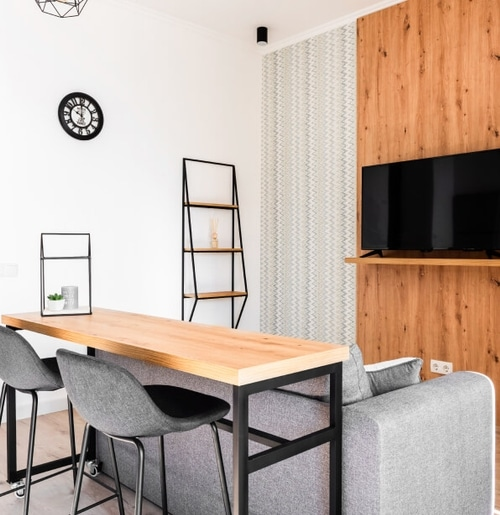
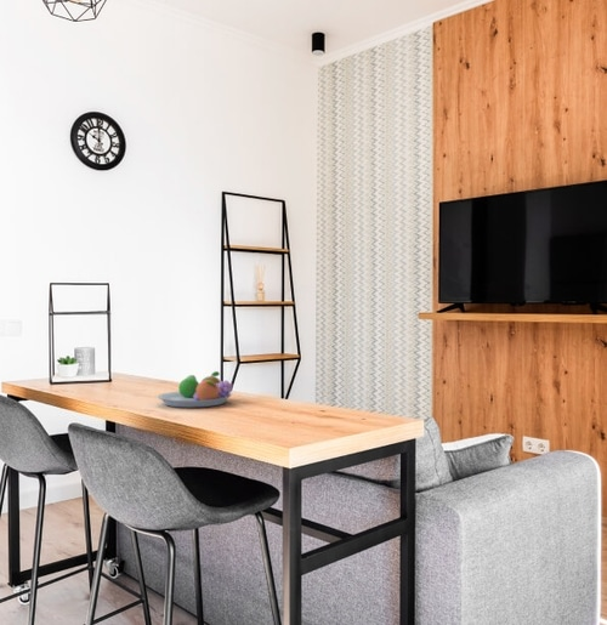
+ fruit bowl (195, 387)
